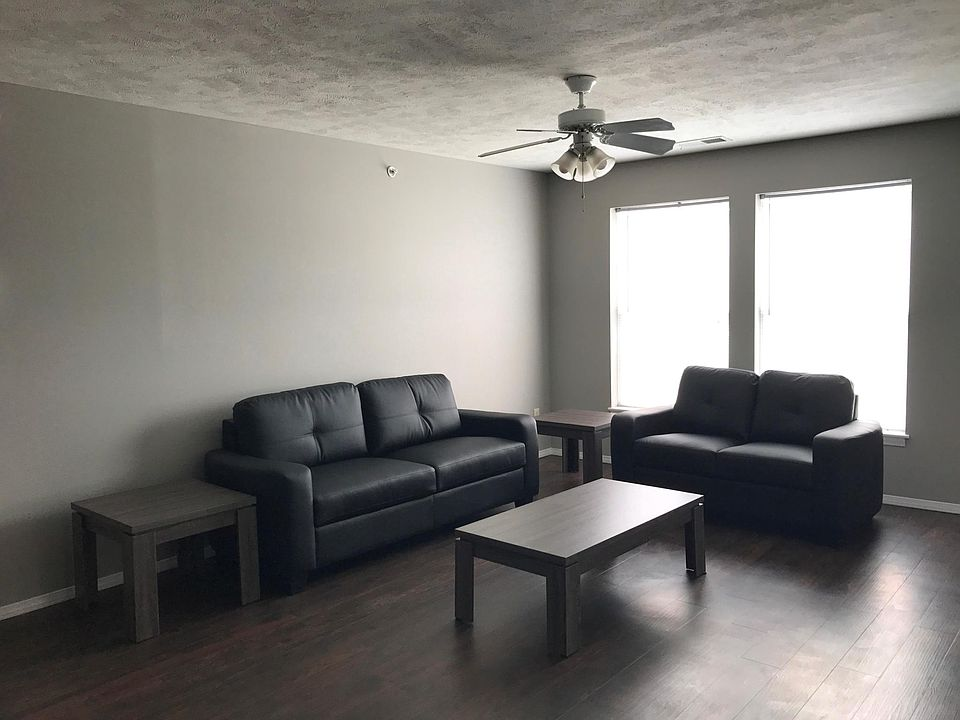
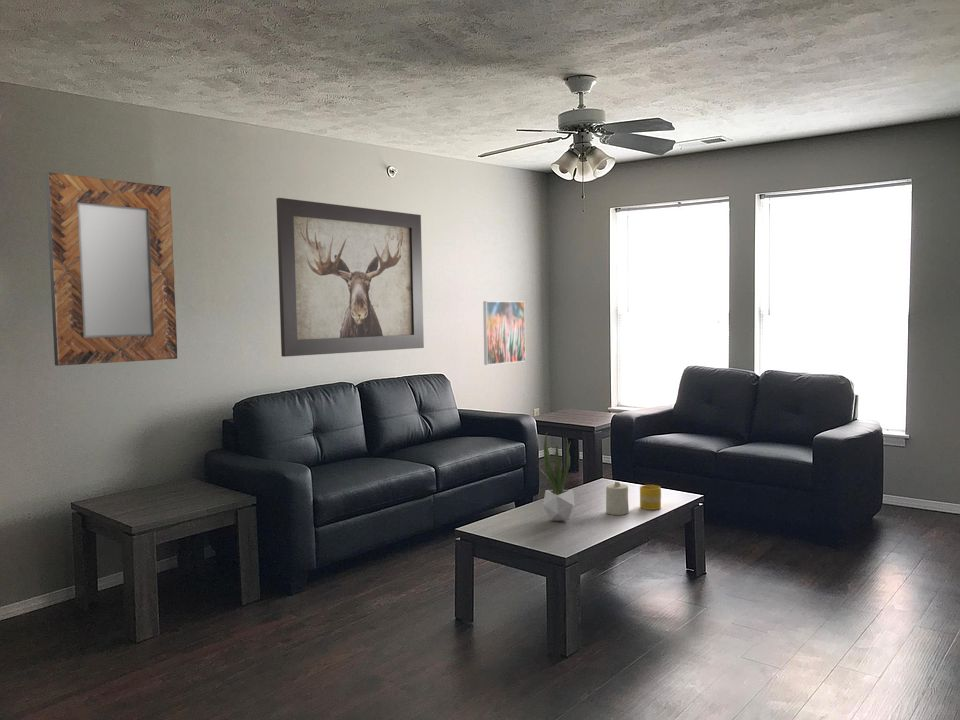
+ mug (652, 496)
+ wall art (356, 279)
+ home mirror (115, 271)
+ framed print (505, 332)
+ candle (617, 496)
+ potted plant (555, 477)
